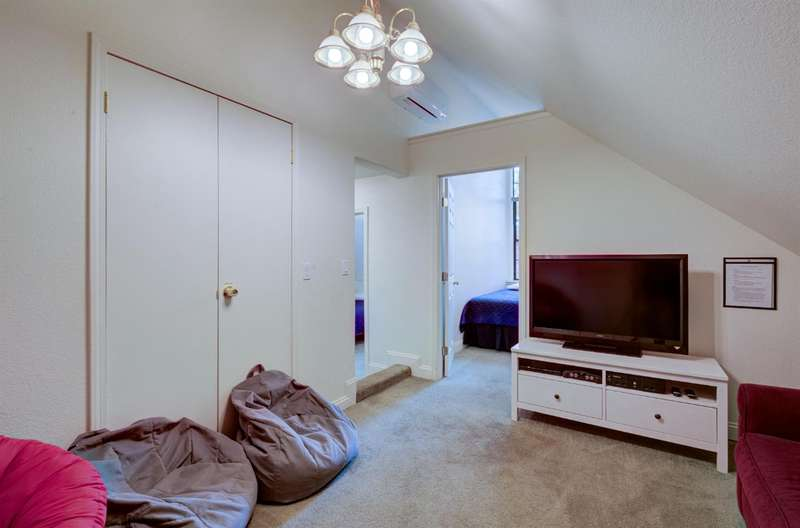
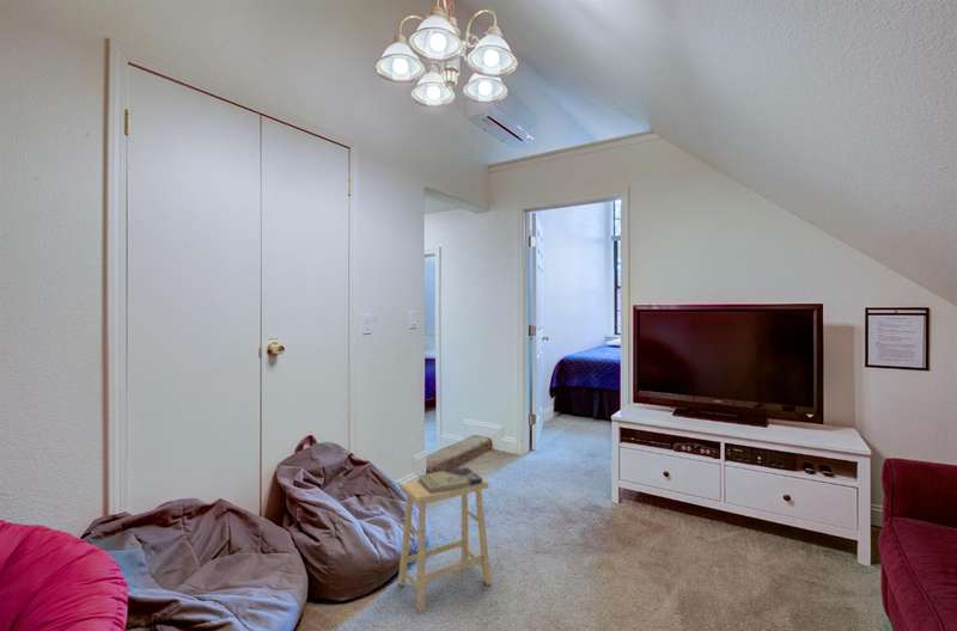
+ book (450, 479)
+ footstool (447, 544)
